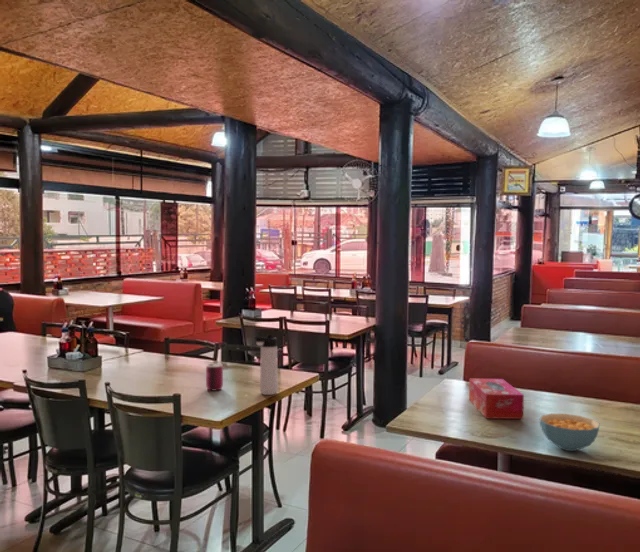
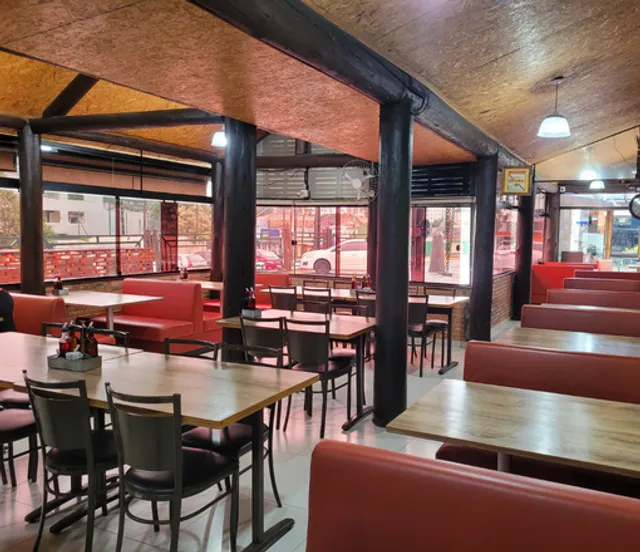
- thermos bottle (265, 364)
- tissue box (494, 397)
- can (214, 376)
- cereal bowl (568, 434)
